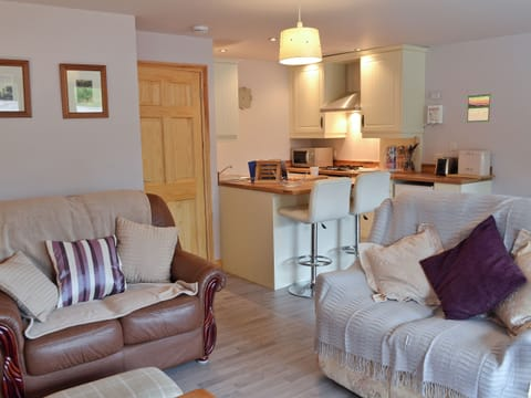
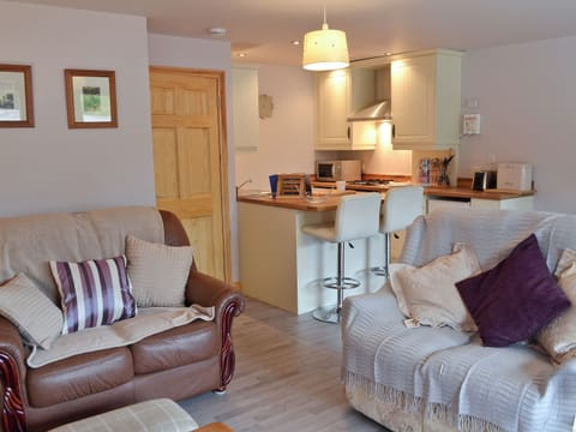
- calendar (478, 107)
